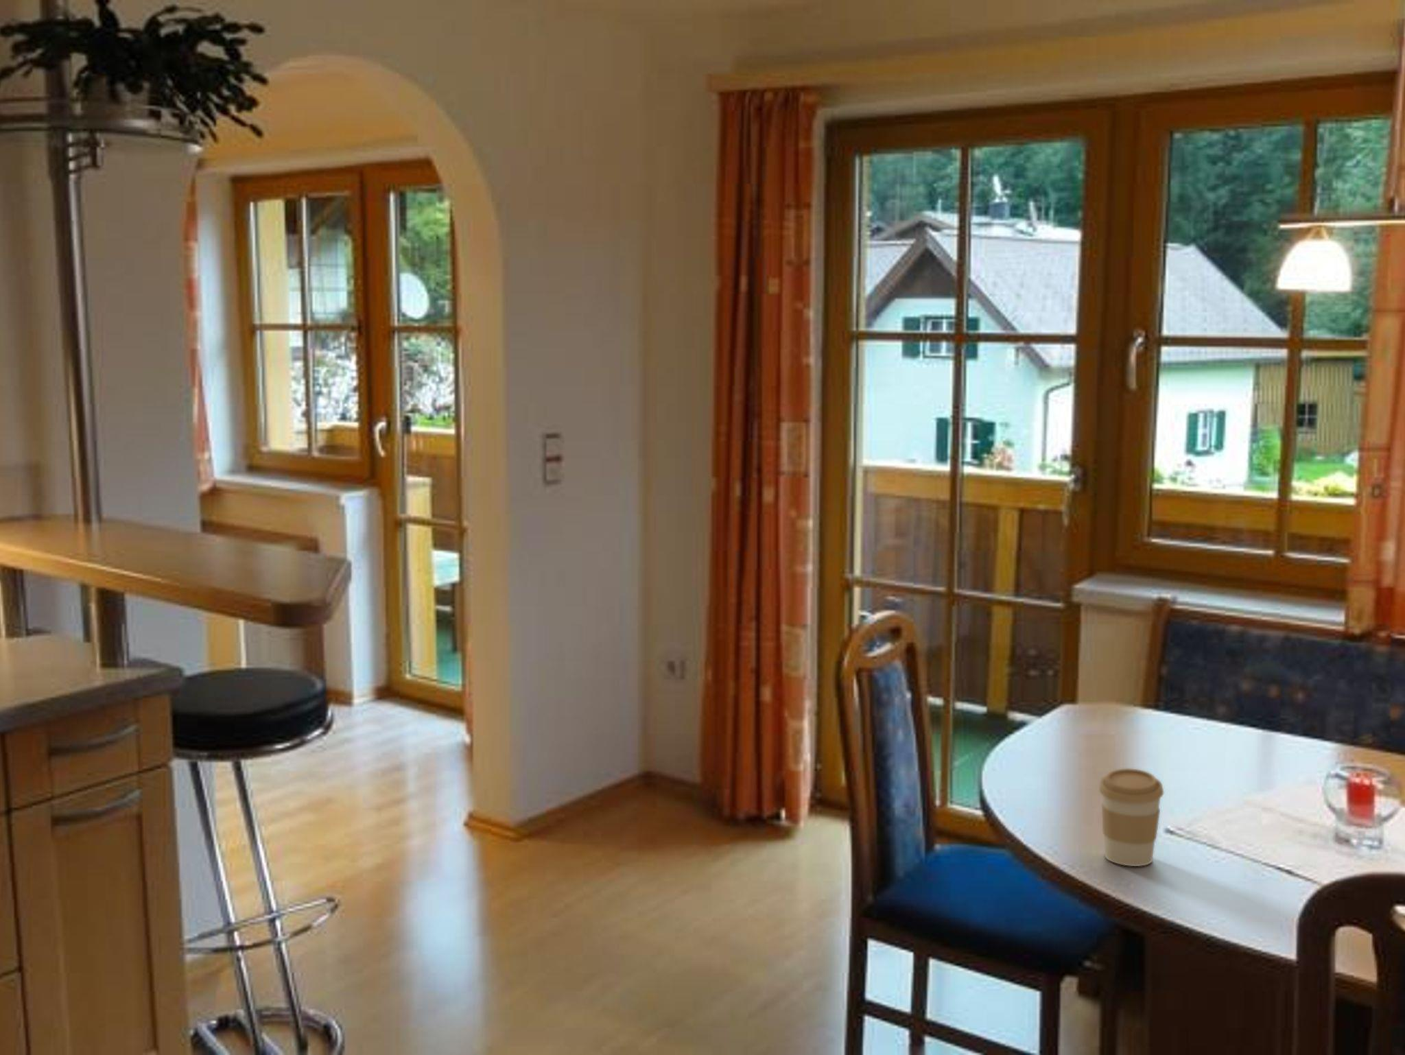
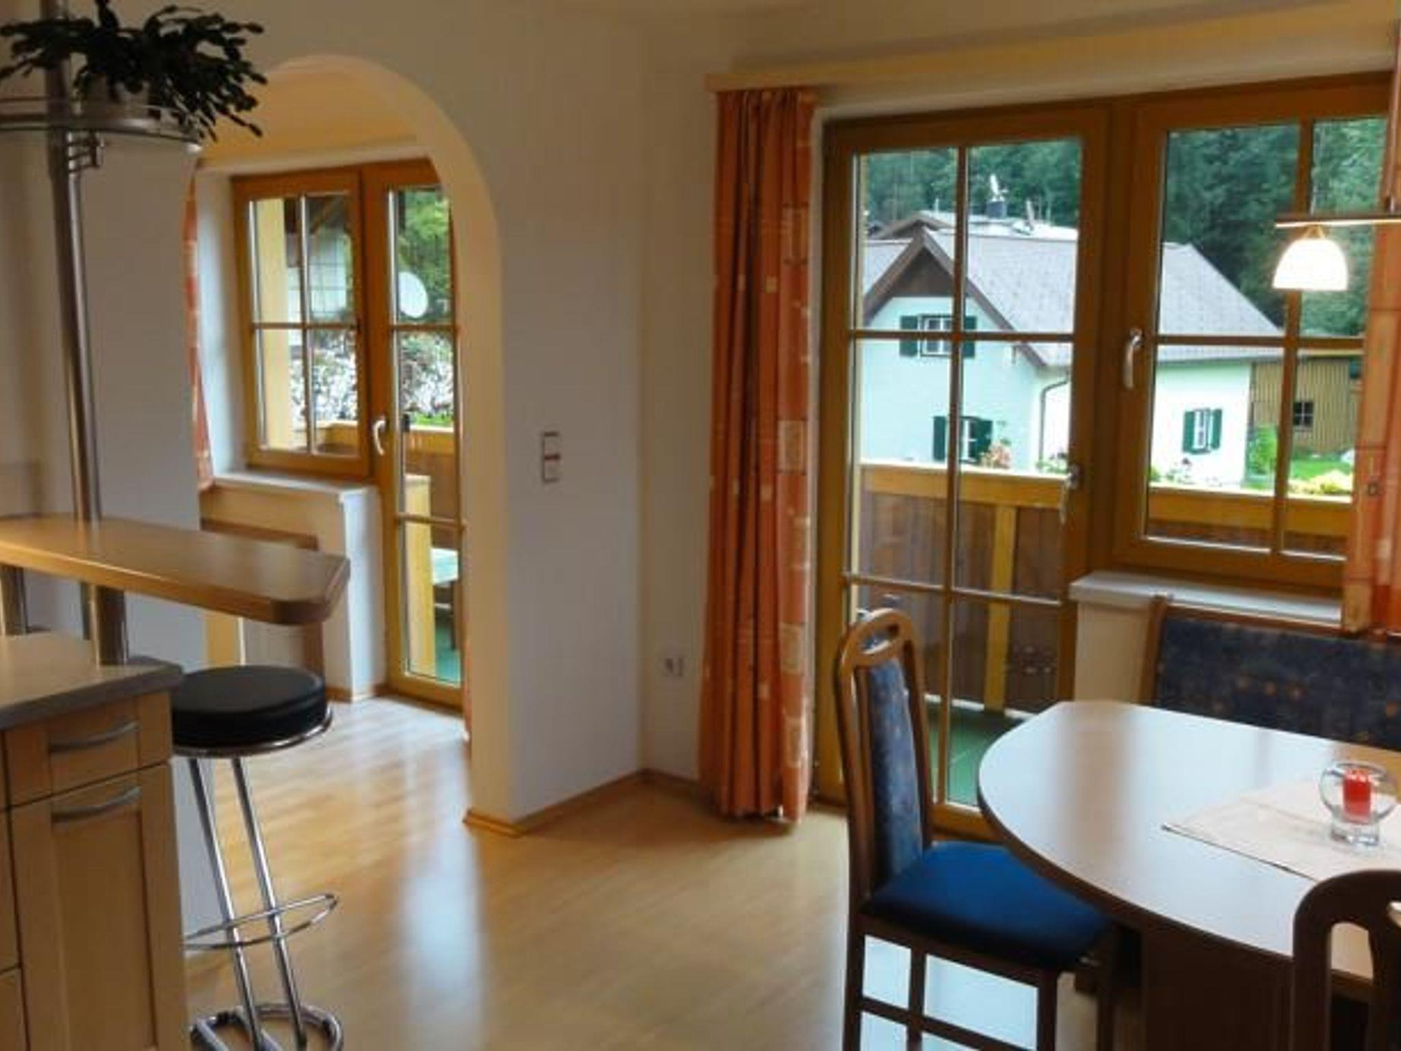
- coffee cup (1130, 817)
